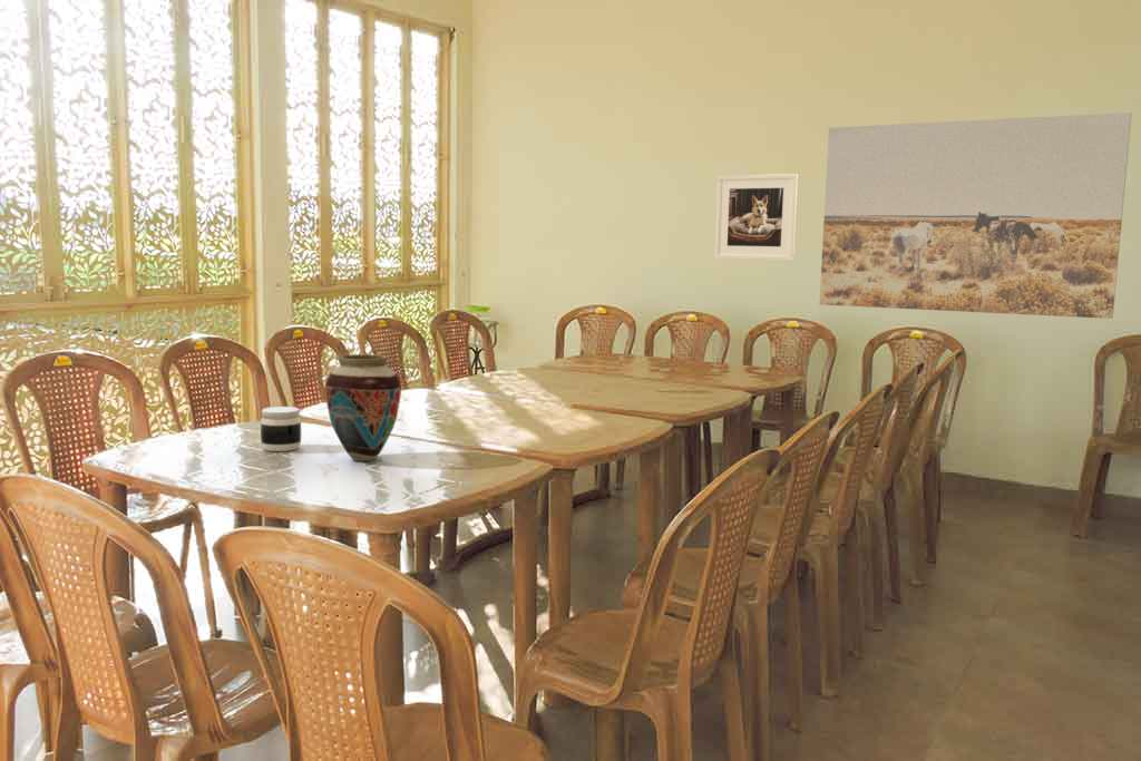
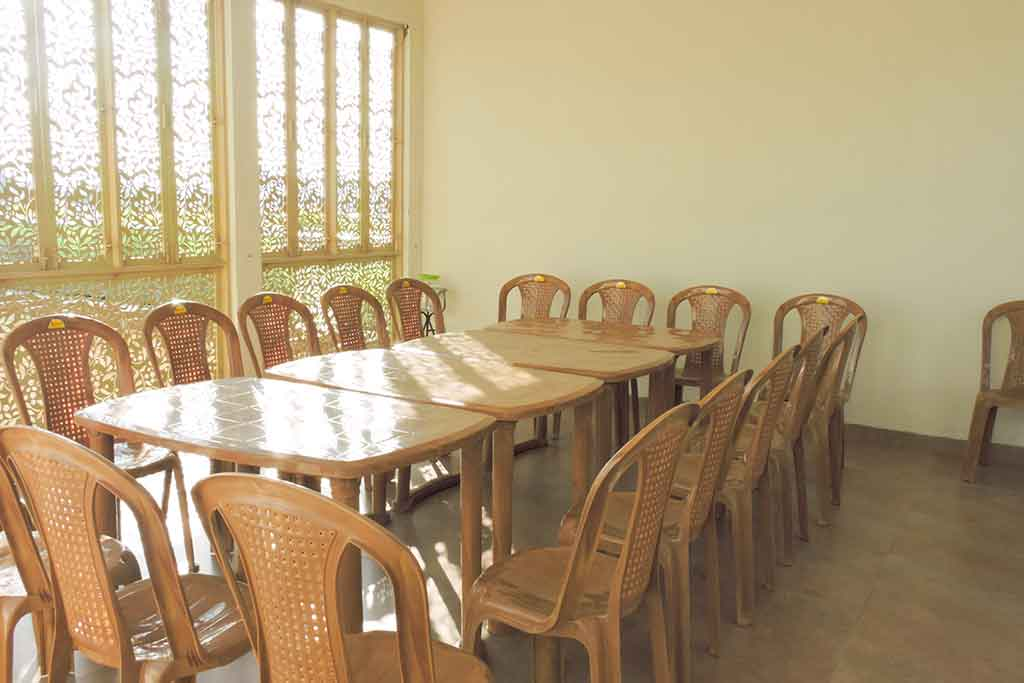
- wall art (962, 216)
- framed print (754, 217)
- jar (281, 428)
- vase (363, 408)
